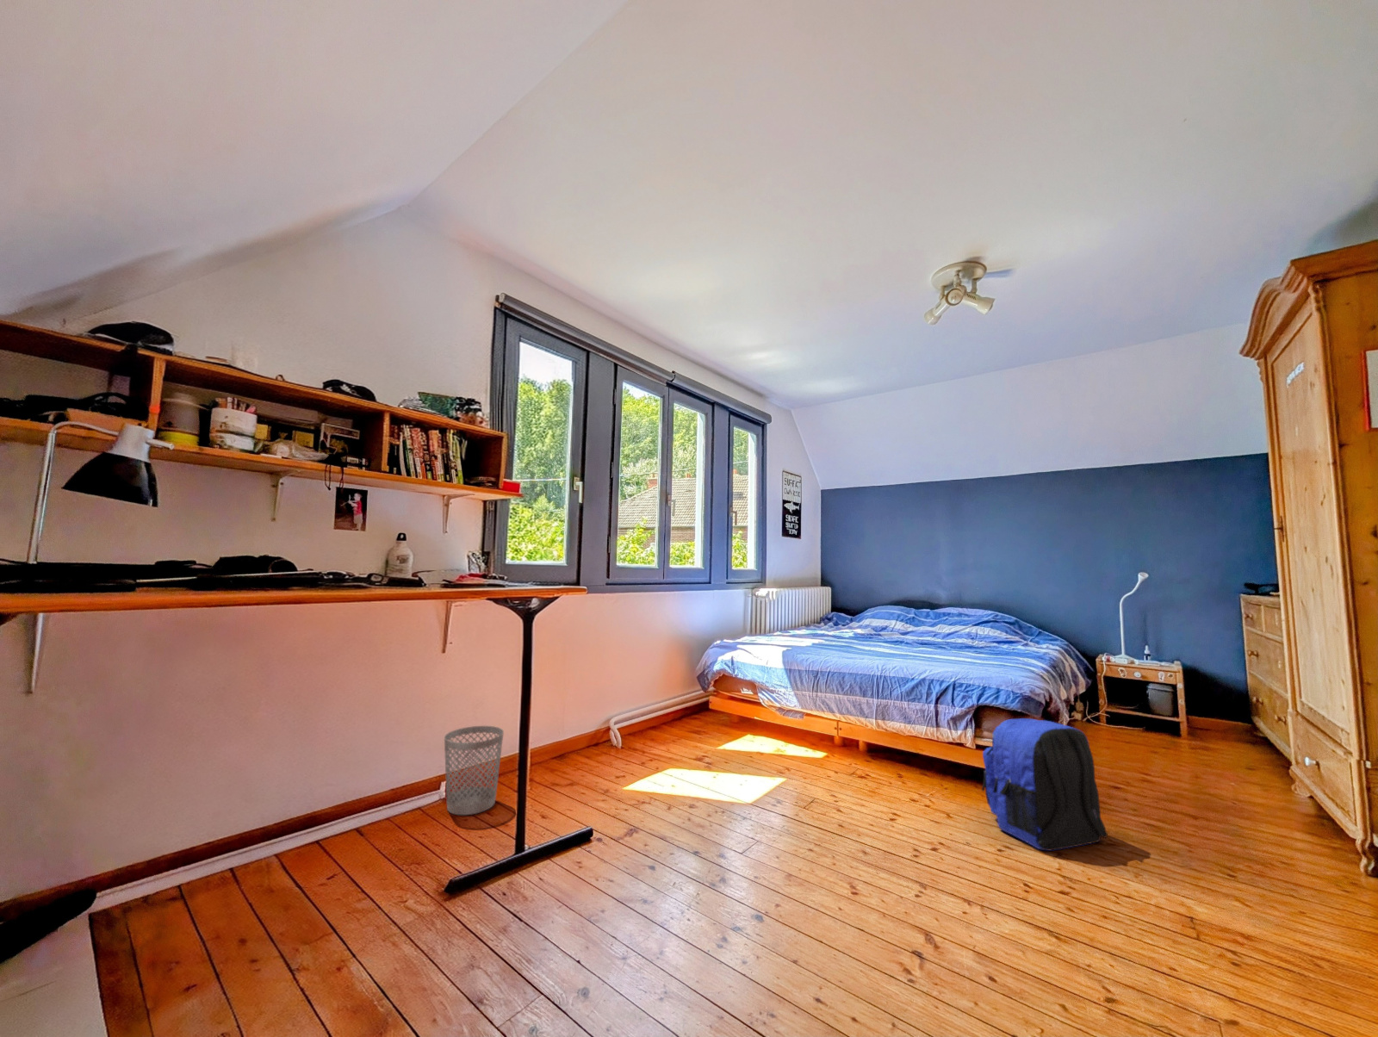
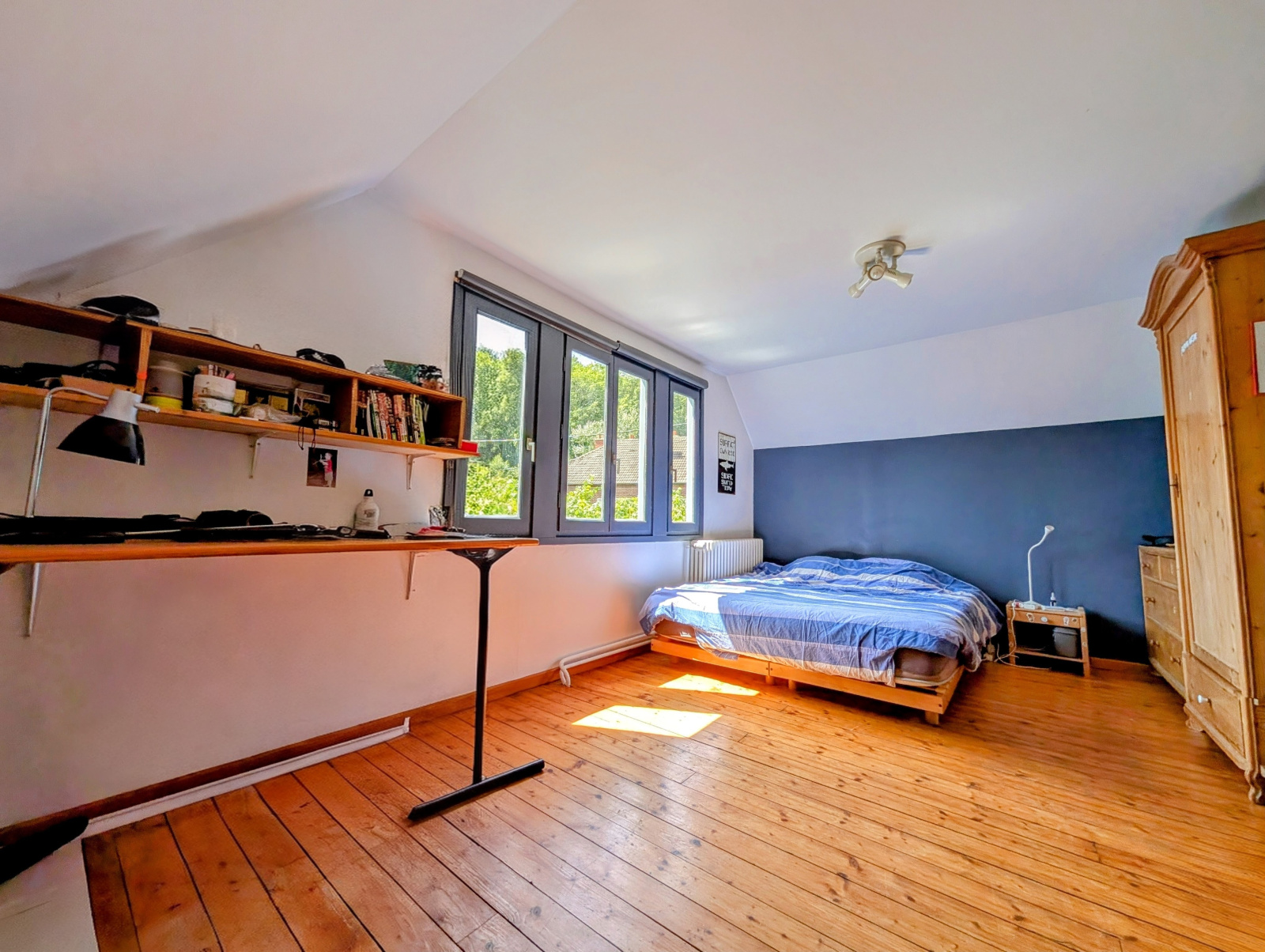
- wastebasket (473, 769)
- backpack (1033, 773)
